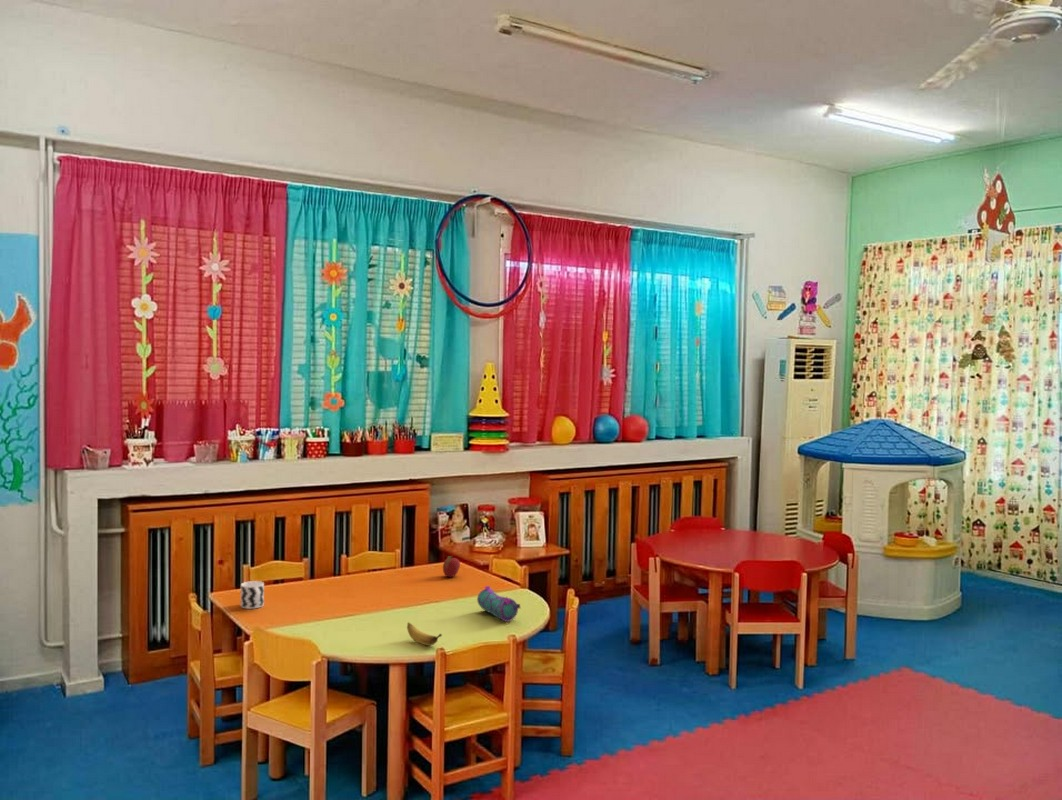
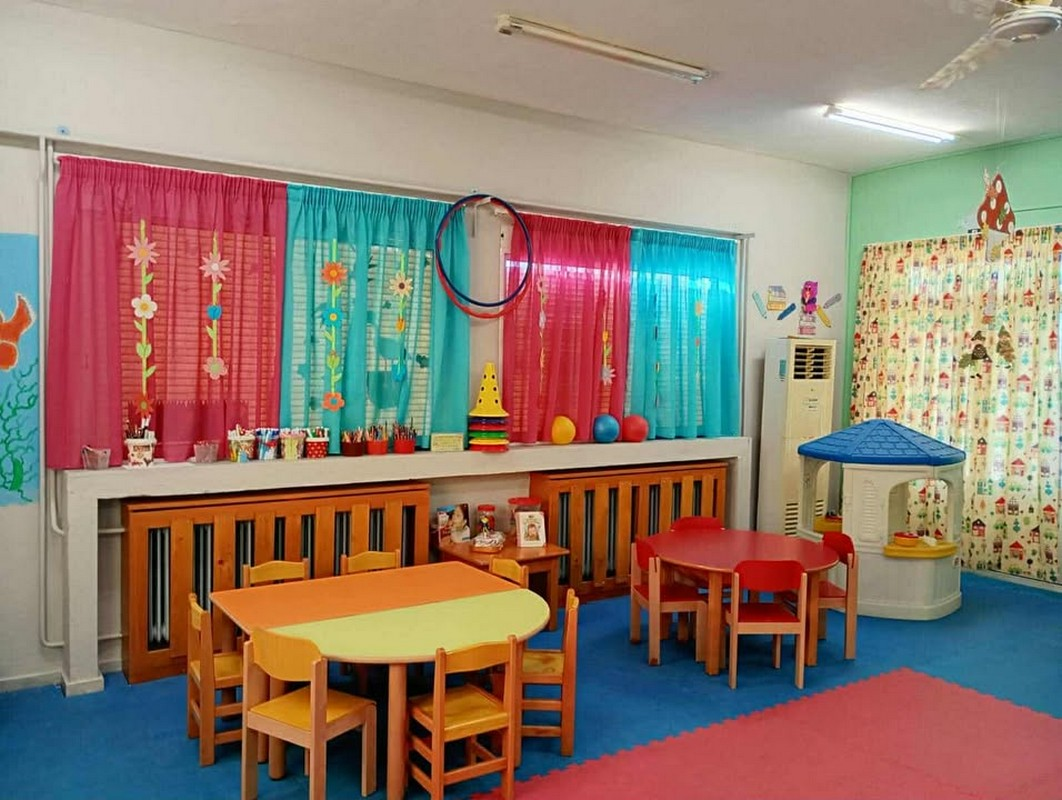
- banana (422, 635)
- apple (451, 565)
- pencil case (497, 603)
- cup (253, 595)
